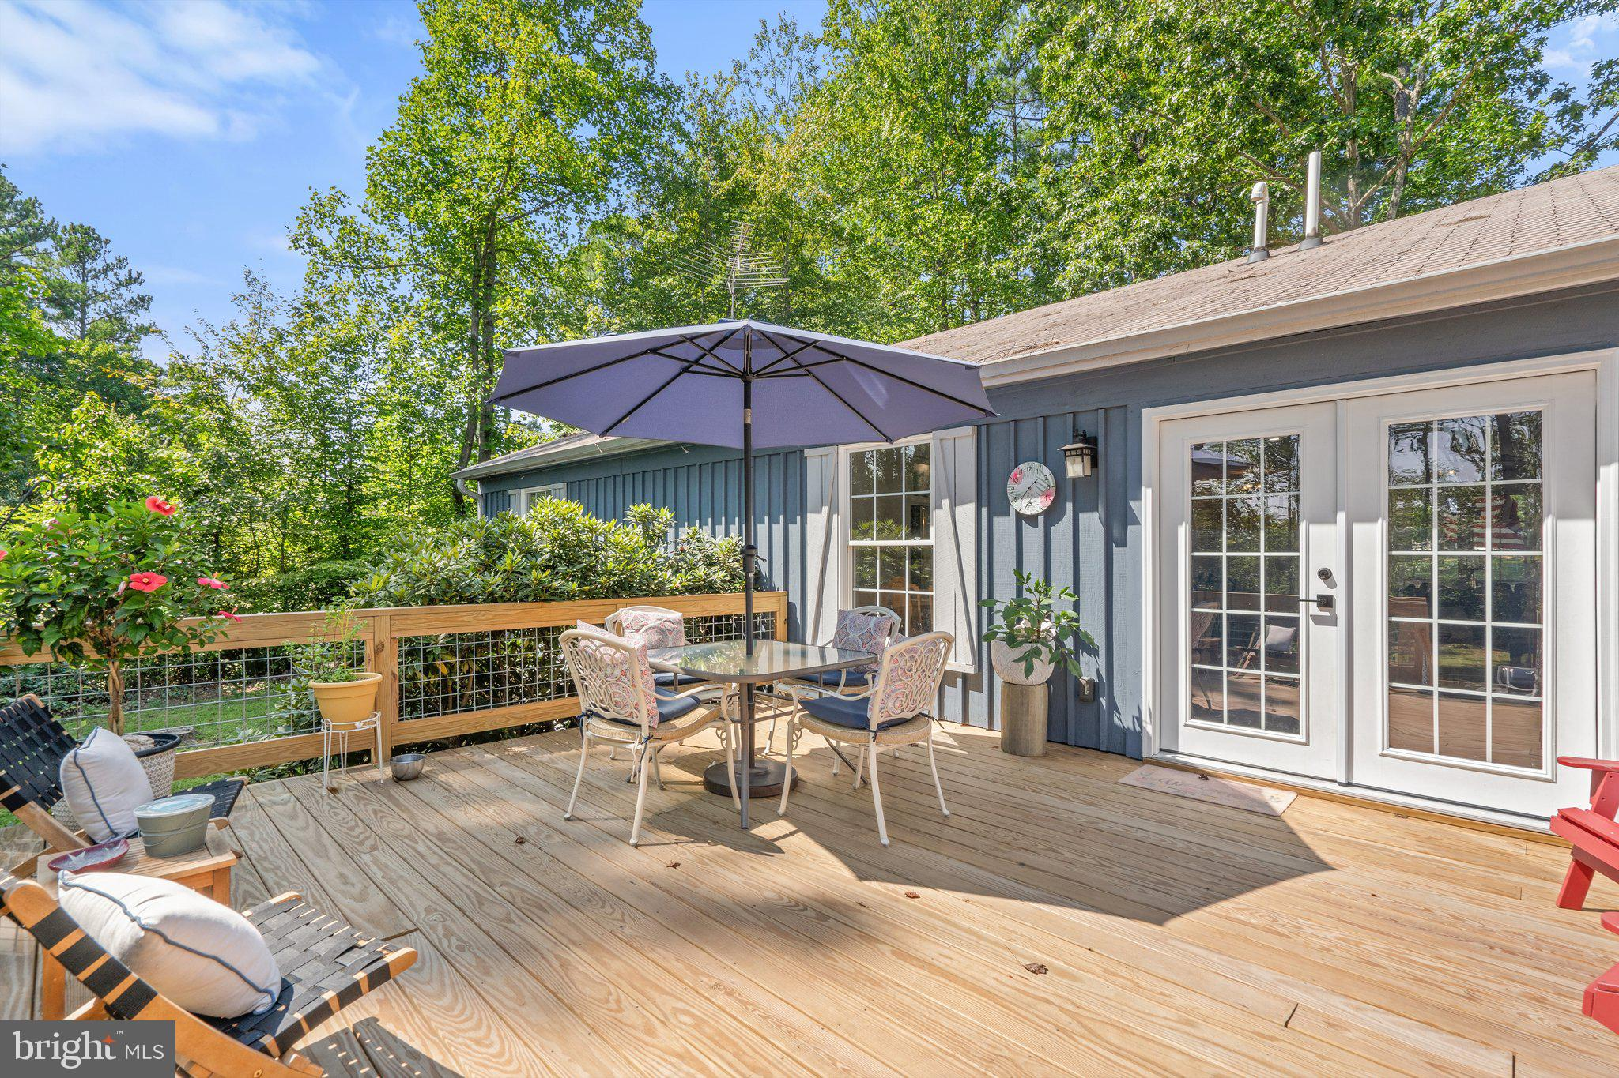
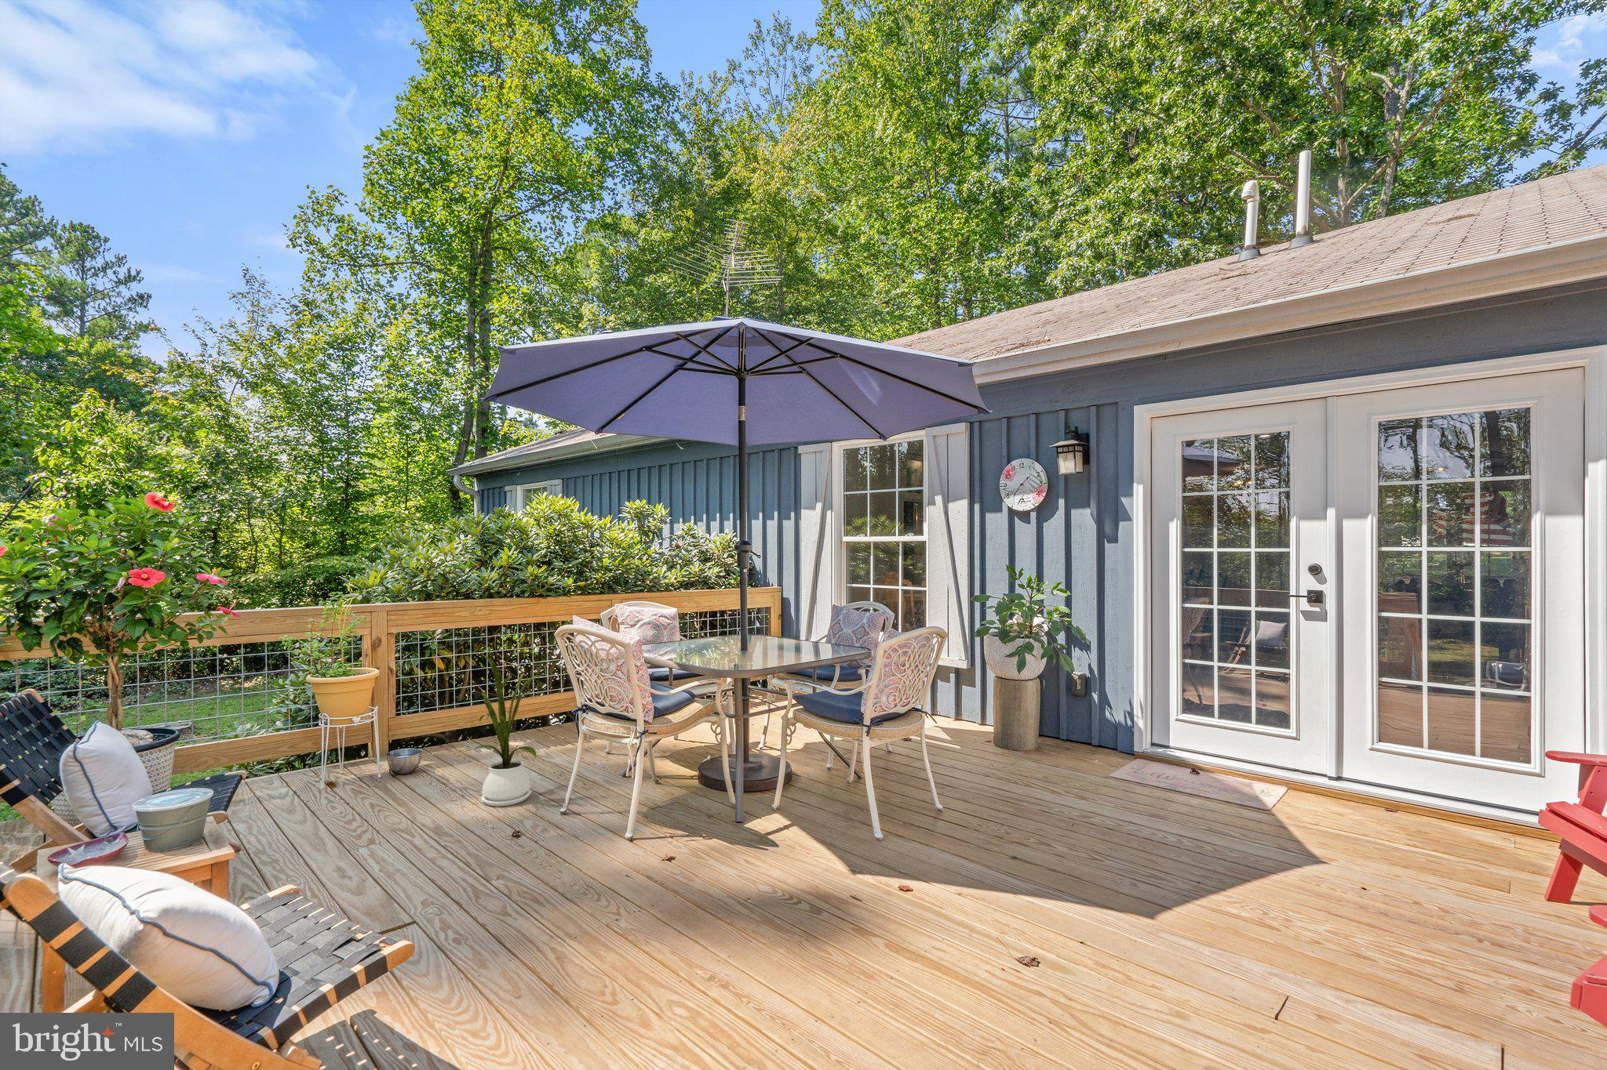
+ house plant (504, 727)
